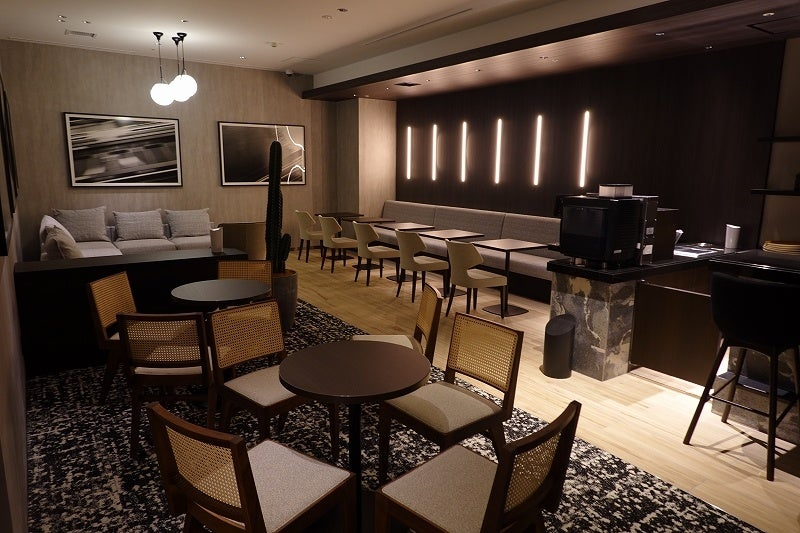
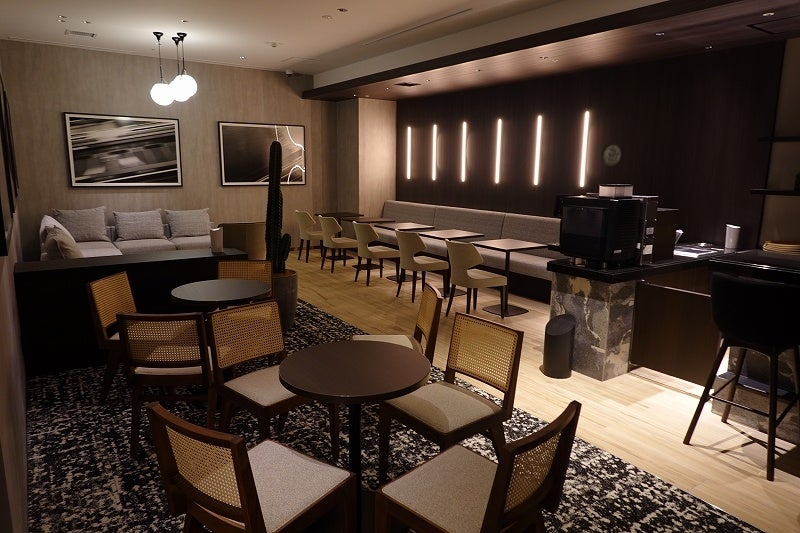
+ decorative plate (611, 154)
